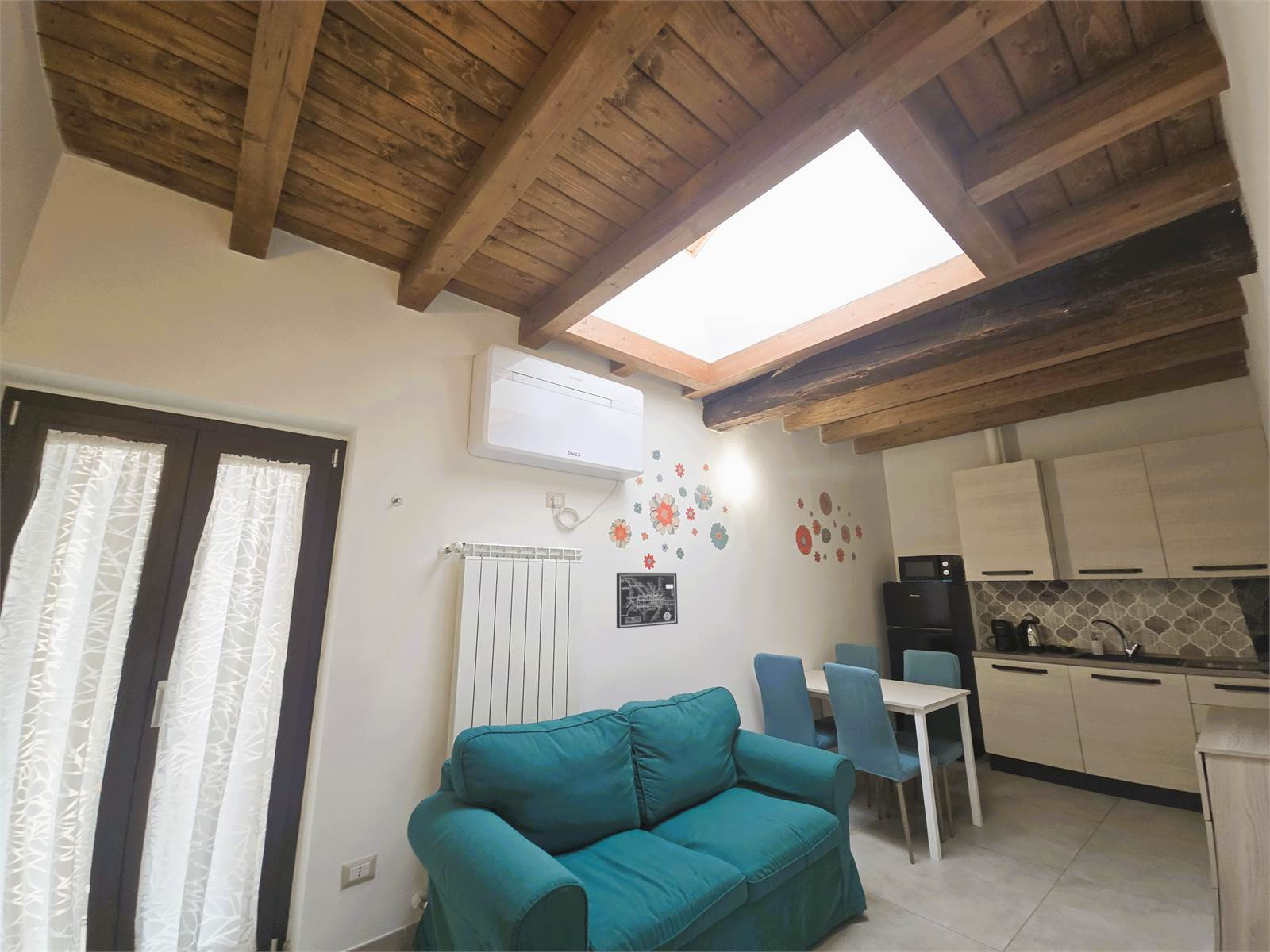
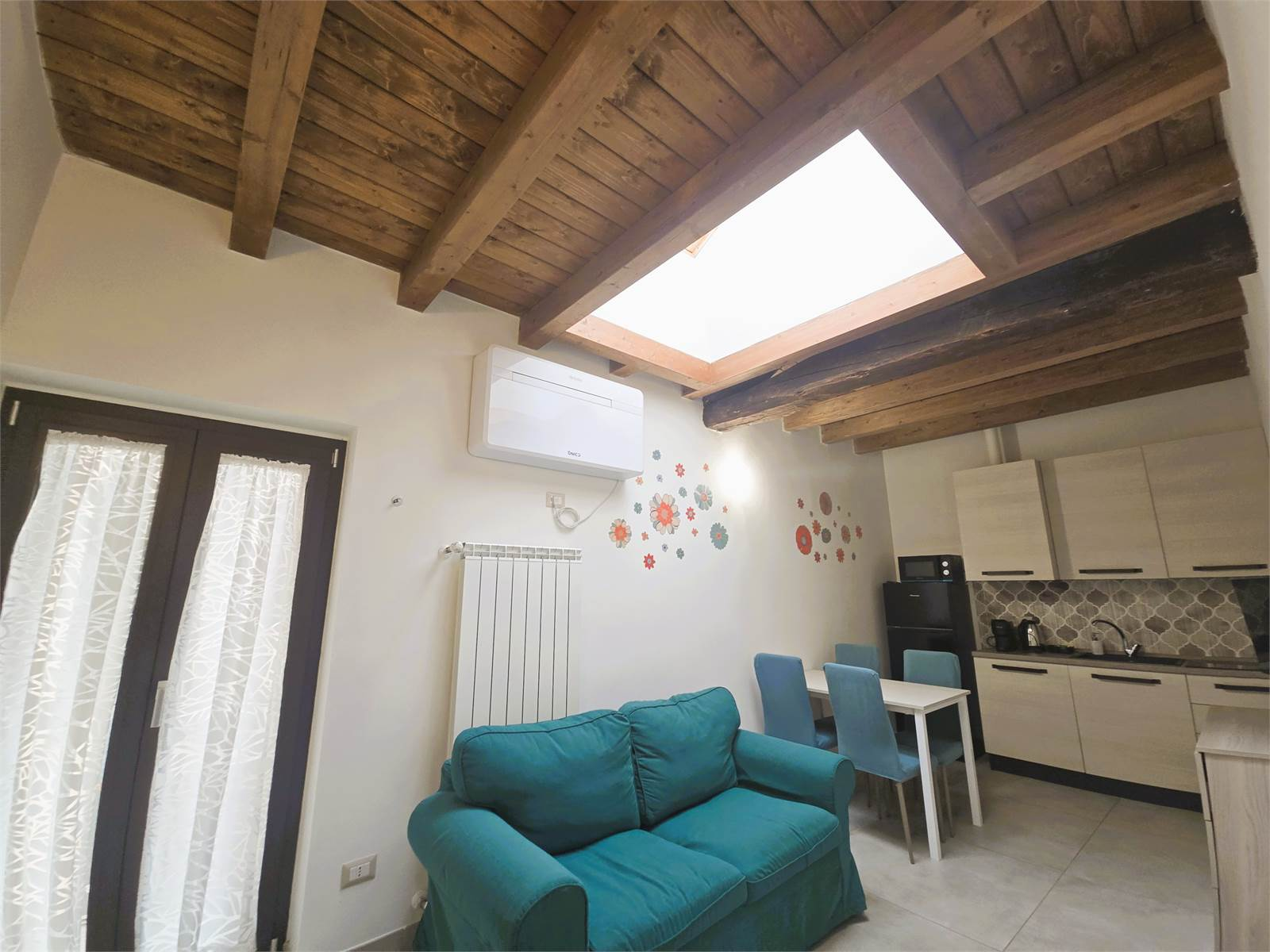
- wall art (648, 599)
